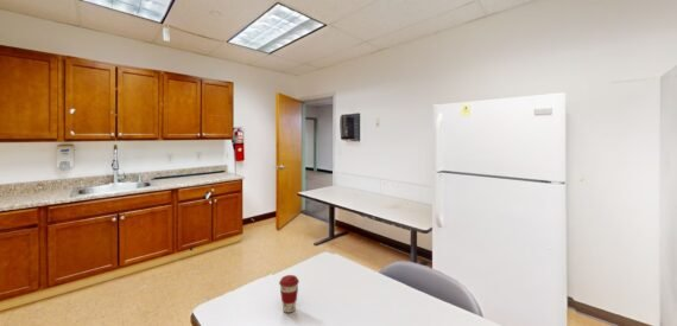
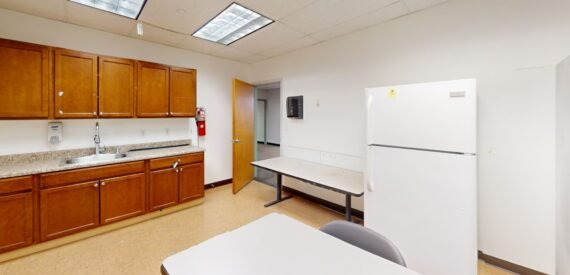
- coffee cup (289, 293)
